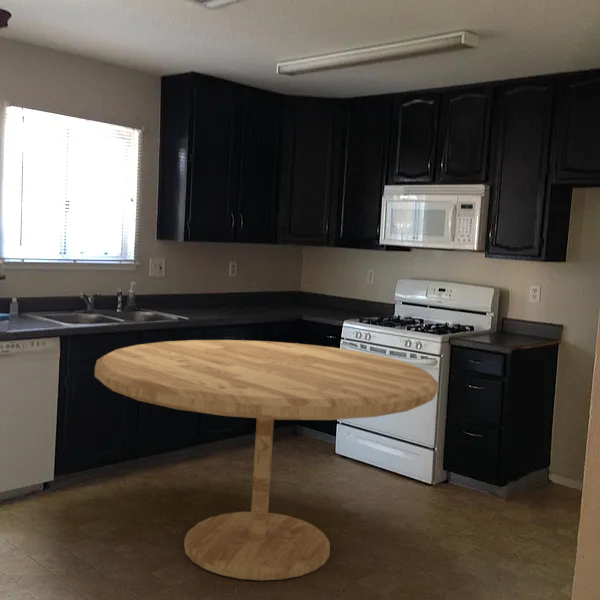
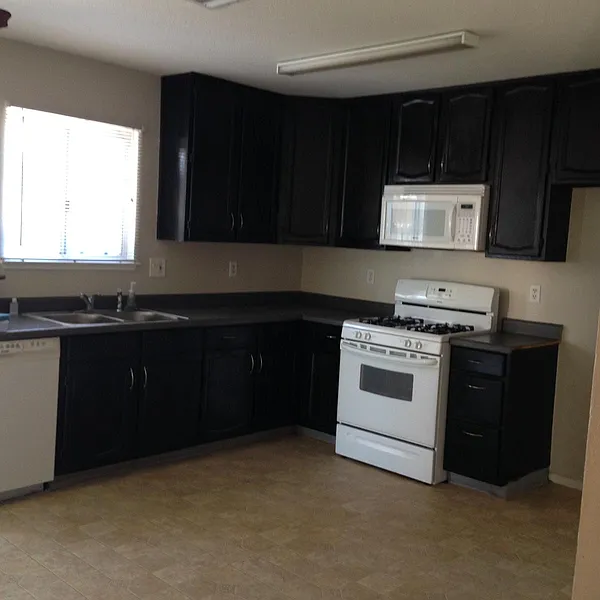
- dining table (263, 455)
